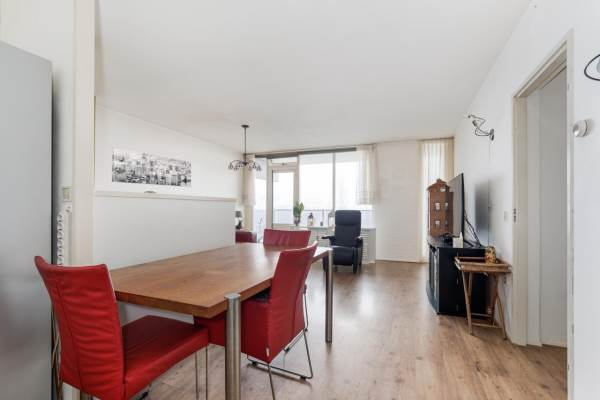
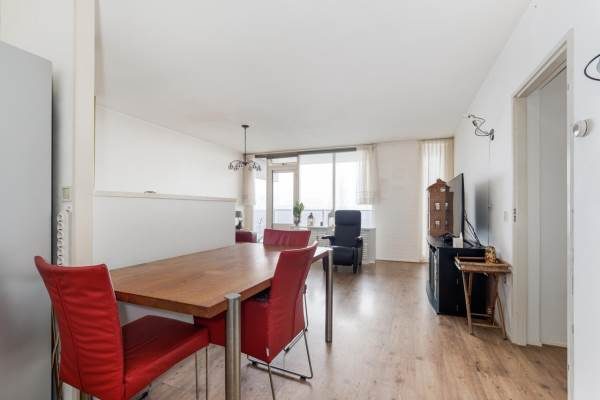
- wall art (157, 170)
